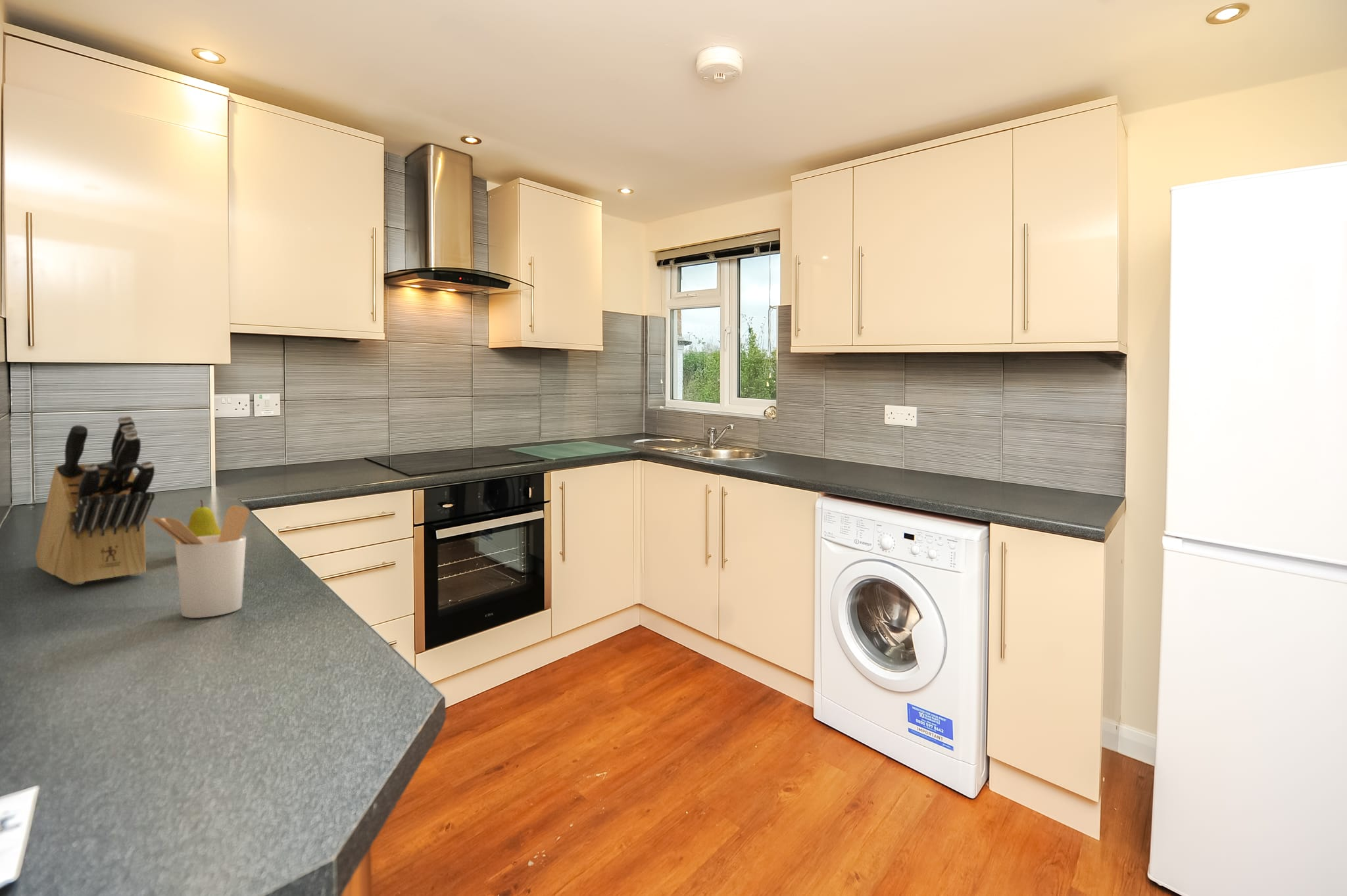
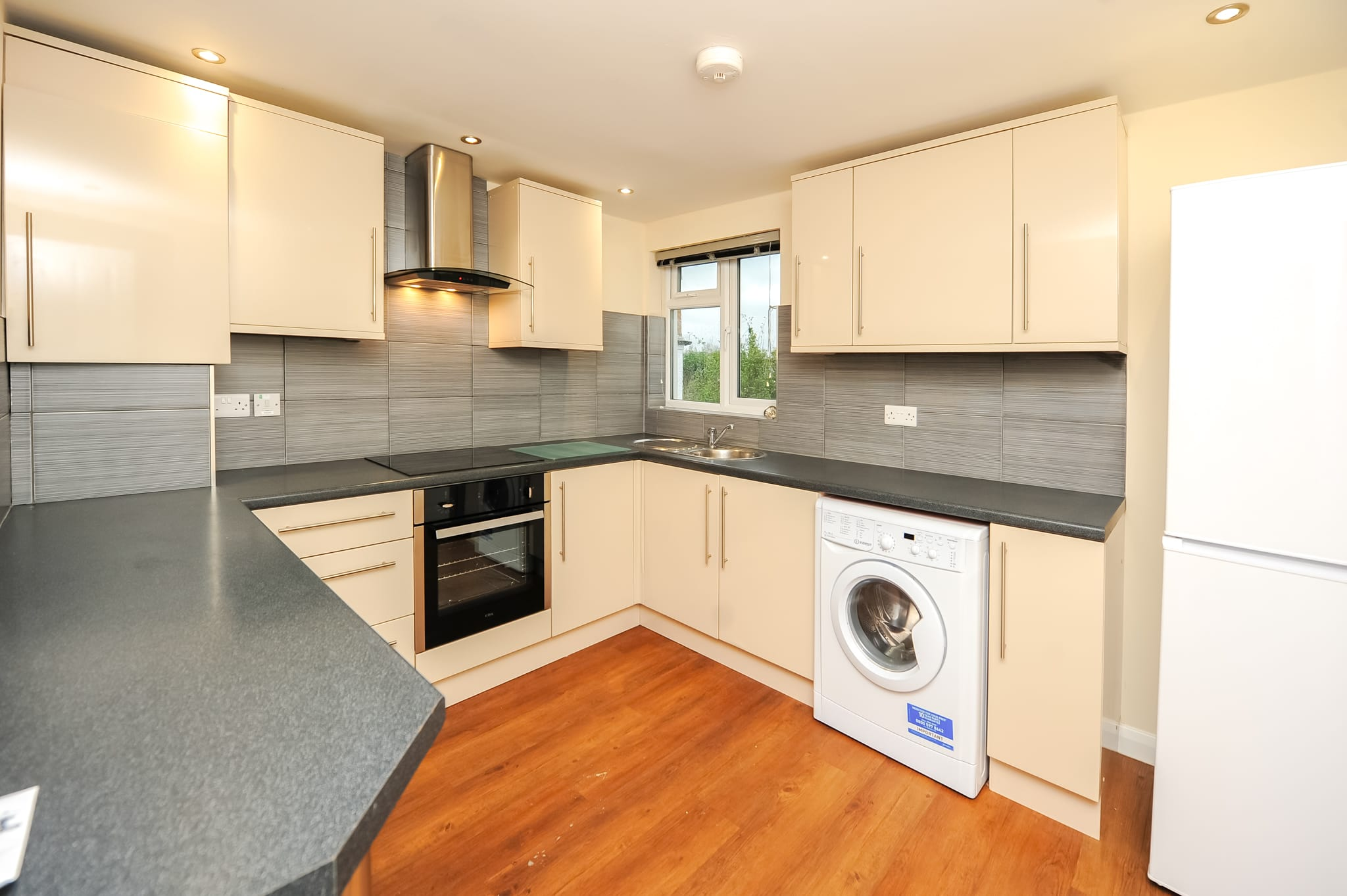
- fruit (202, 527)
- utensil holder (198, 561)
- knife block (94, 496)
